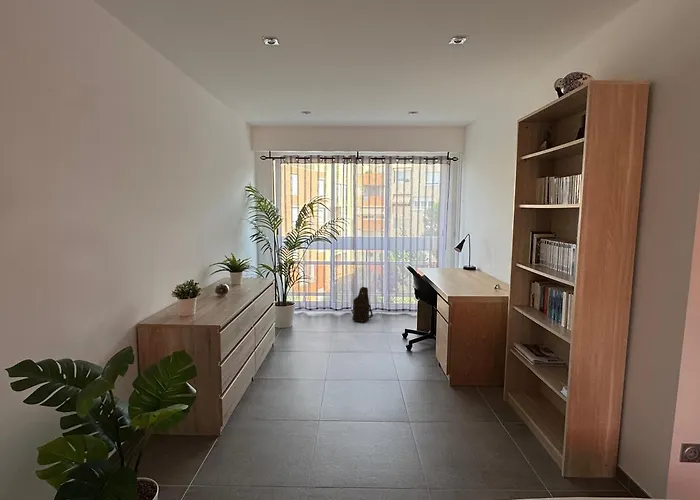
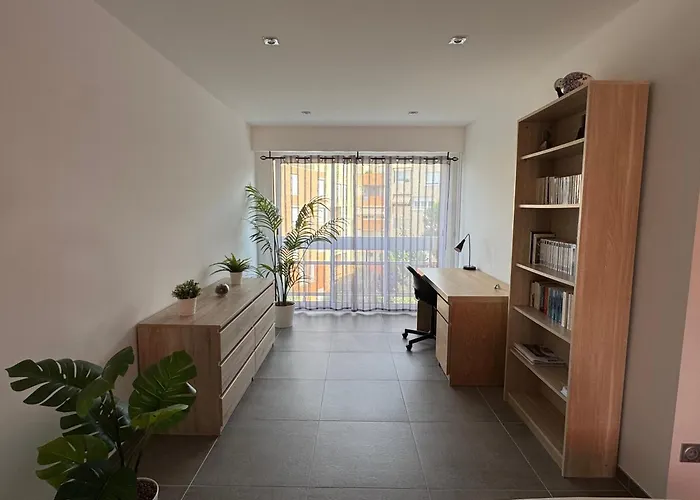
- shoulder bag (360, 303)
